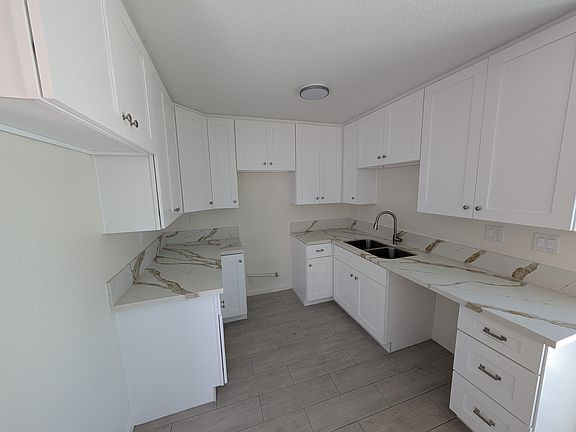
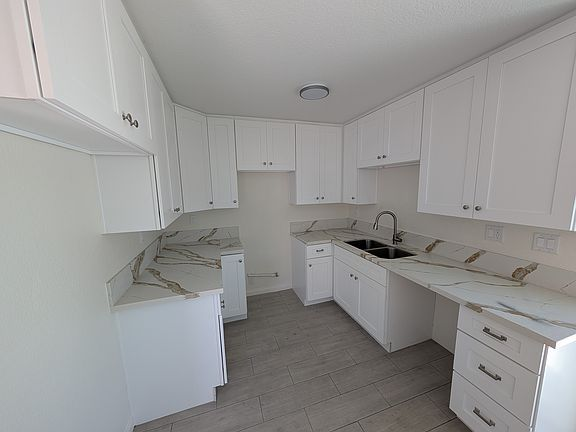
+ spoon (518, 310)
